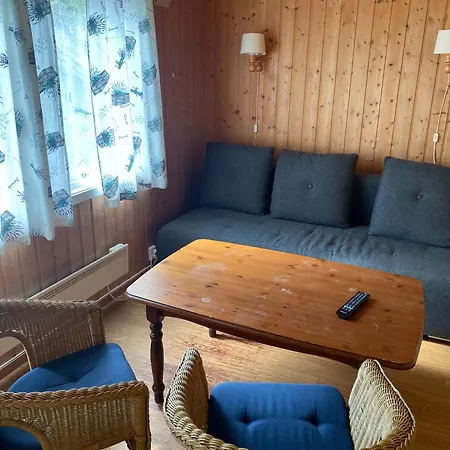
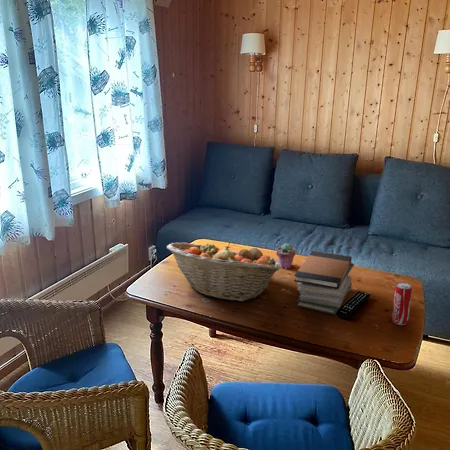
+ fruit basket (223, 263)
+ beverage can (401, 303)
+ book stack (324, 281)
+ potted succulent (285, 254)
